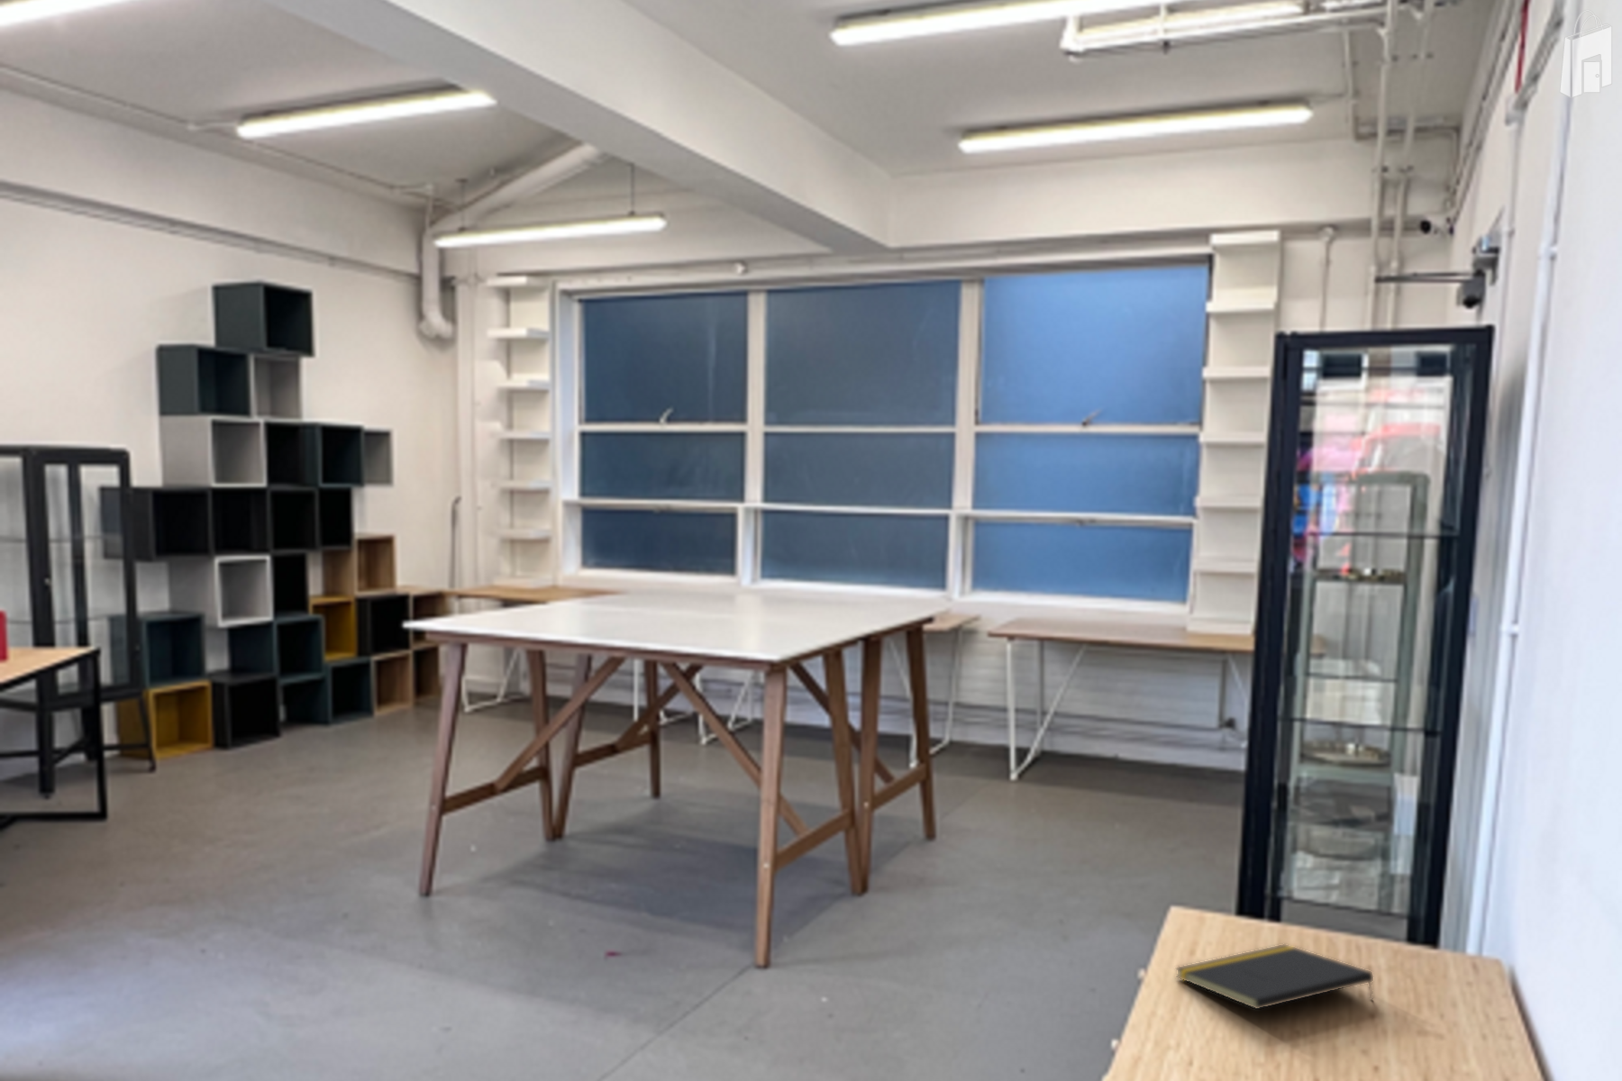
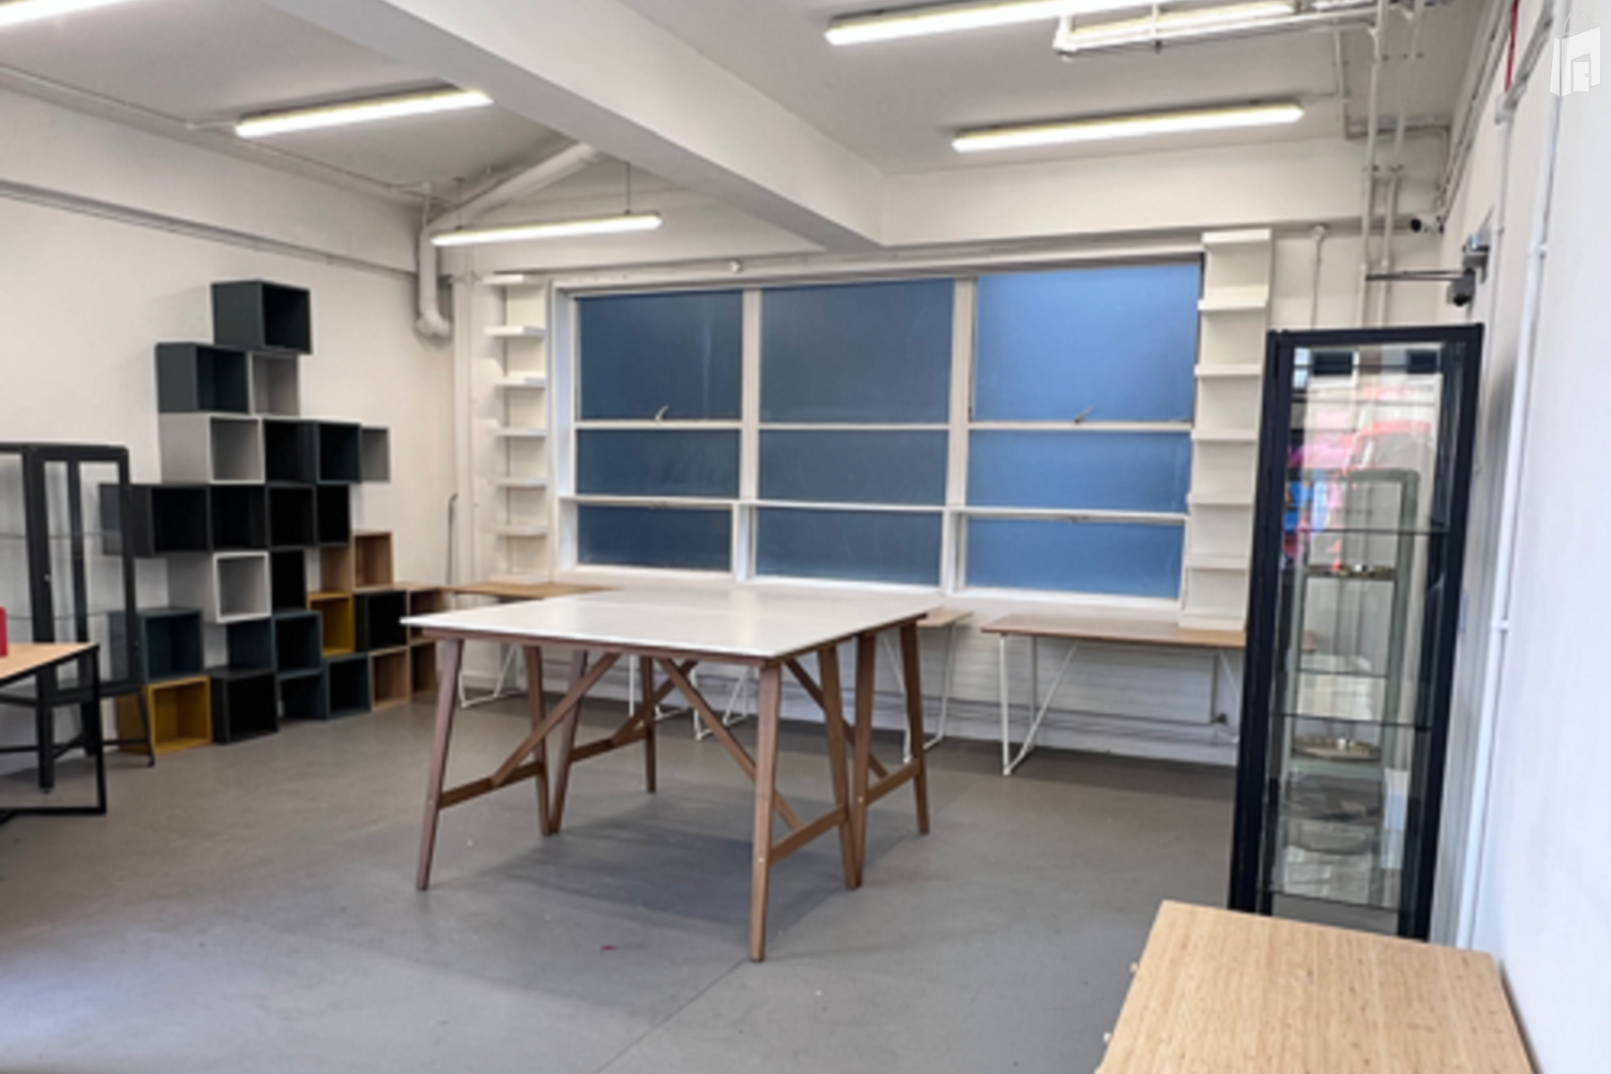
- notepad (1272, 974)
